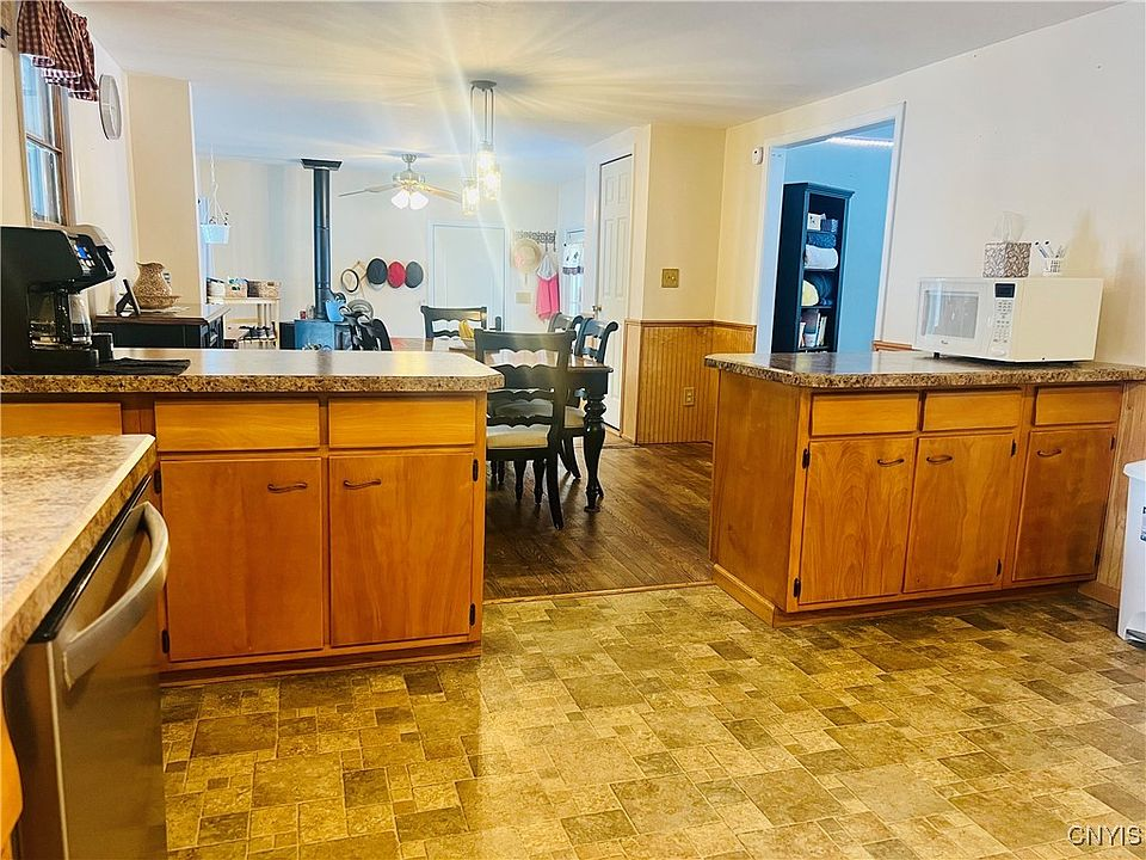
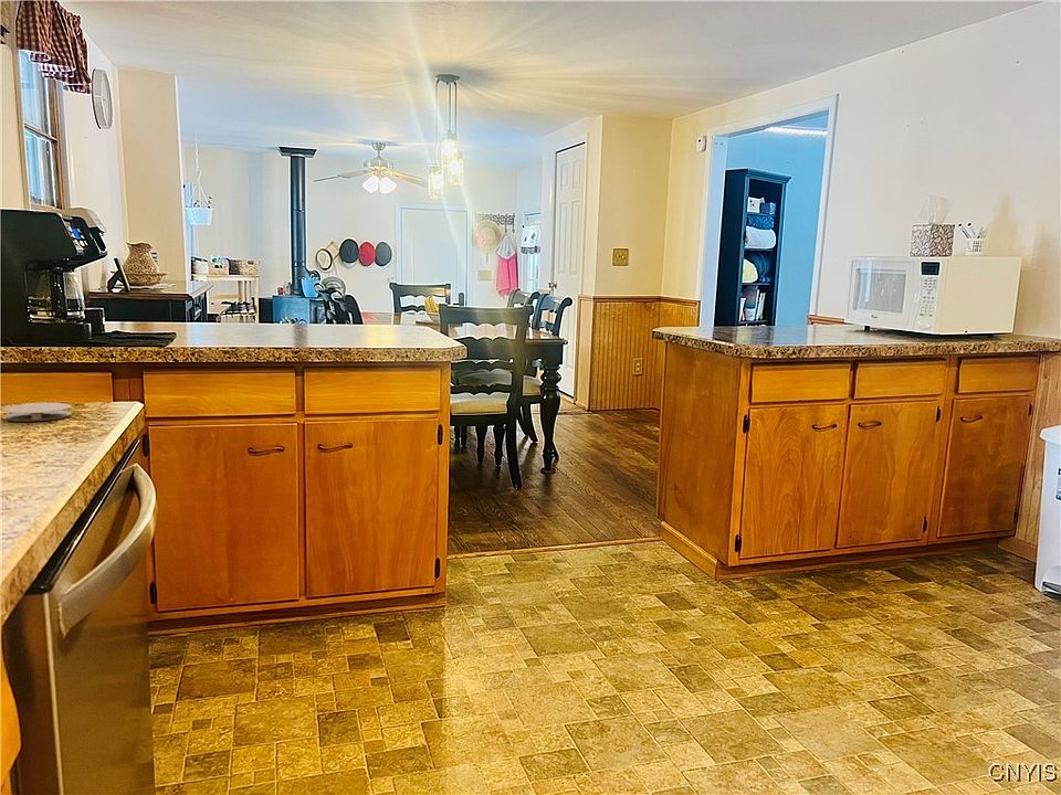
+ coaster (38, 411)
